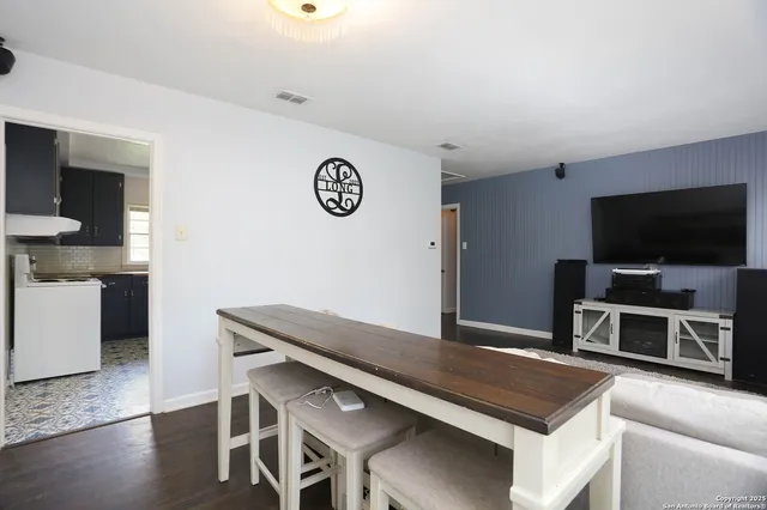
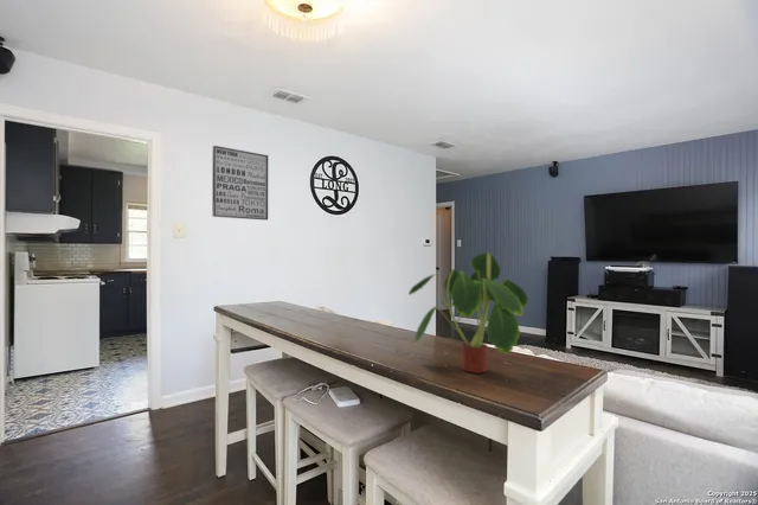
+ wall art (240, 184)
+ plant (468, 308)
